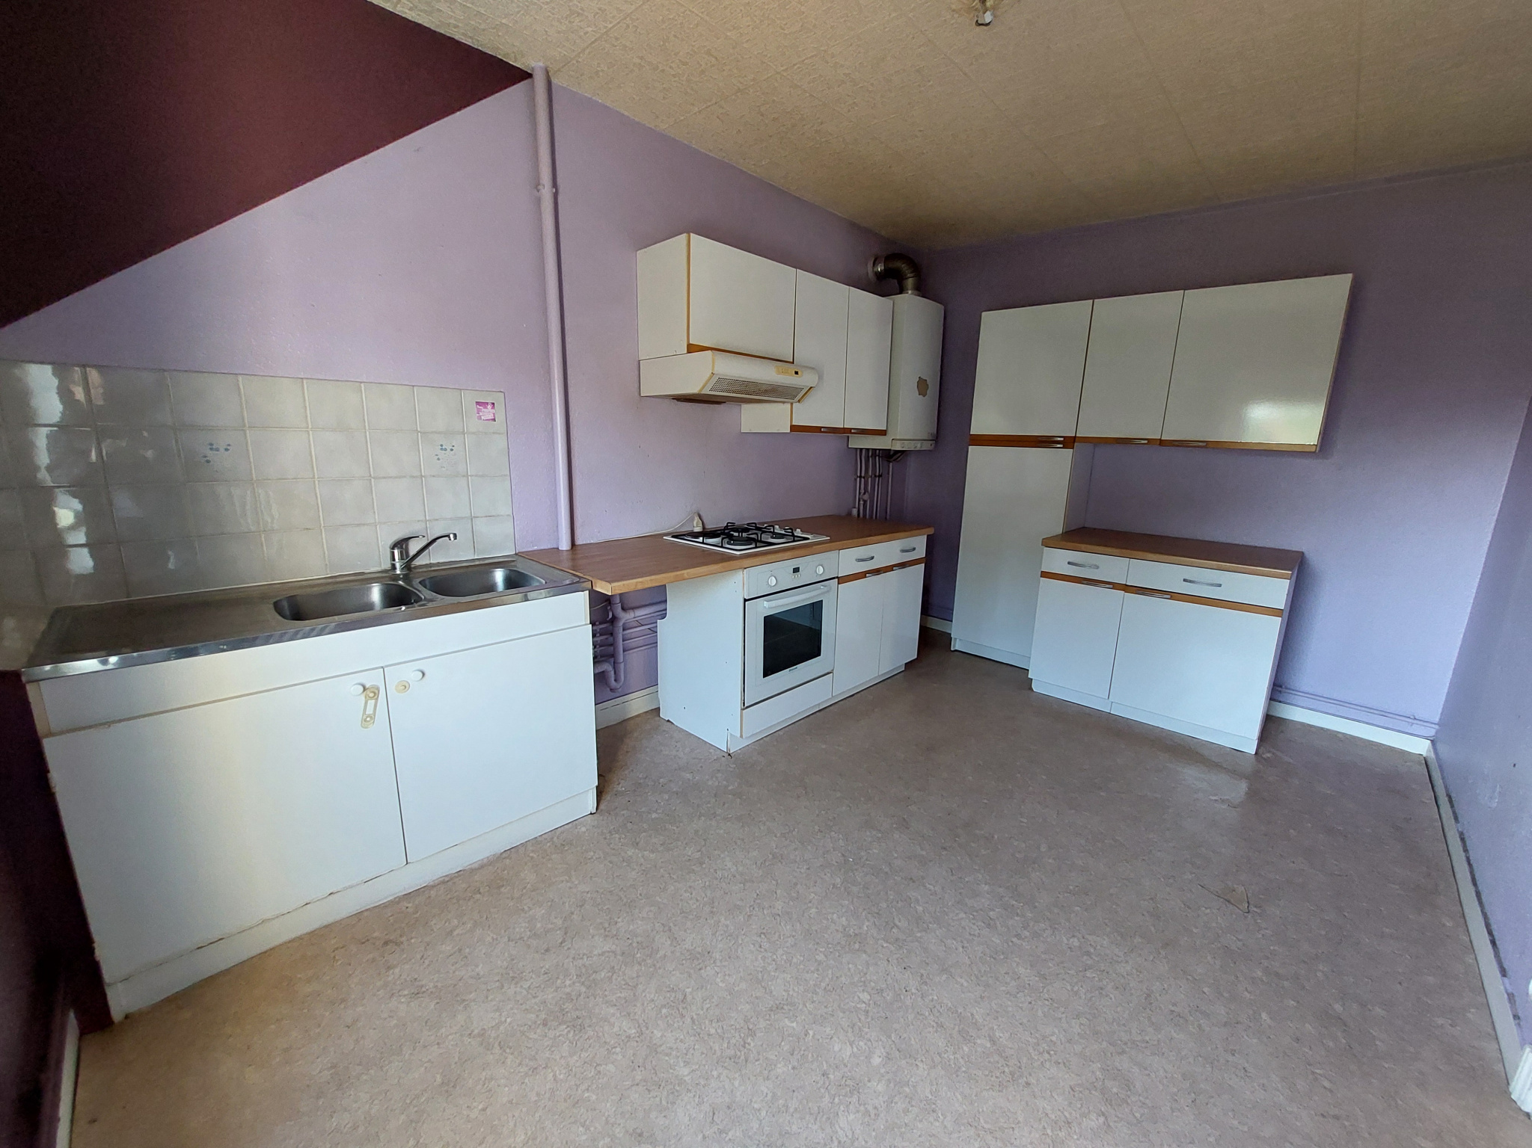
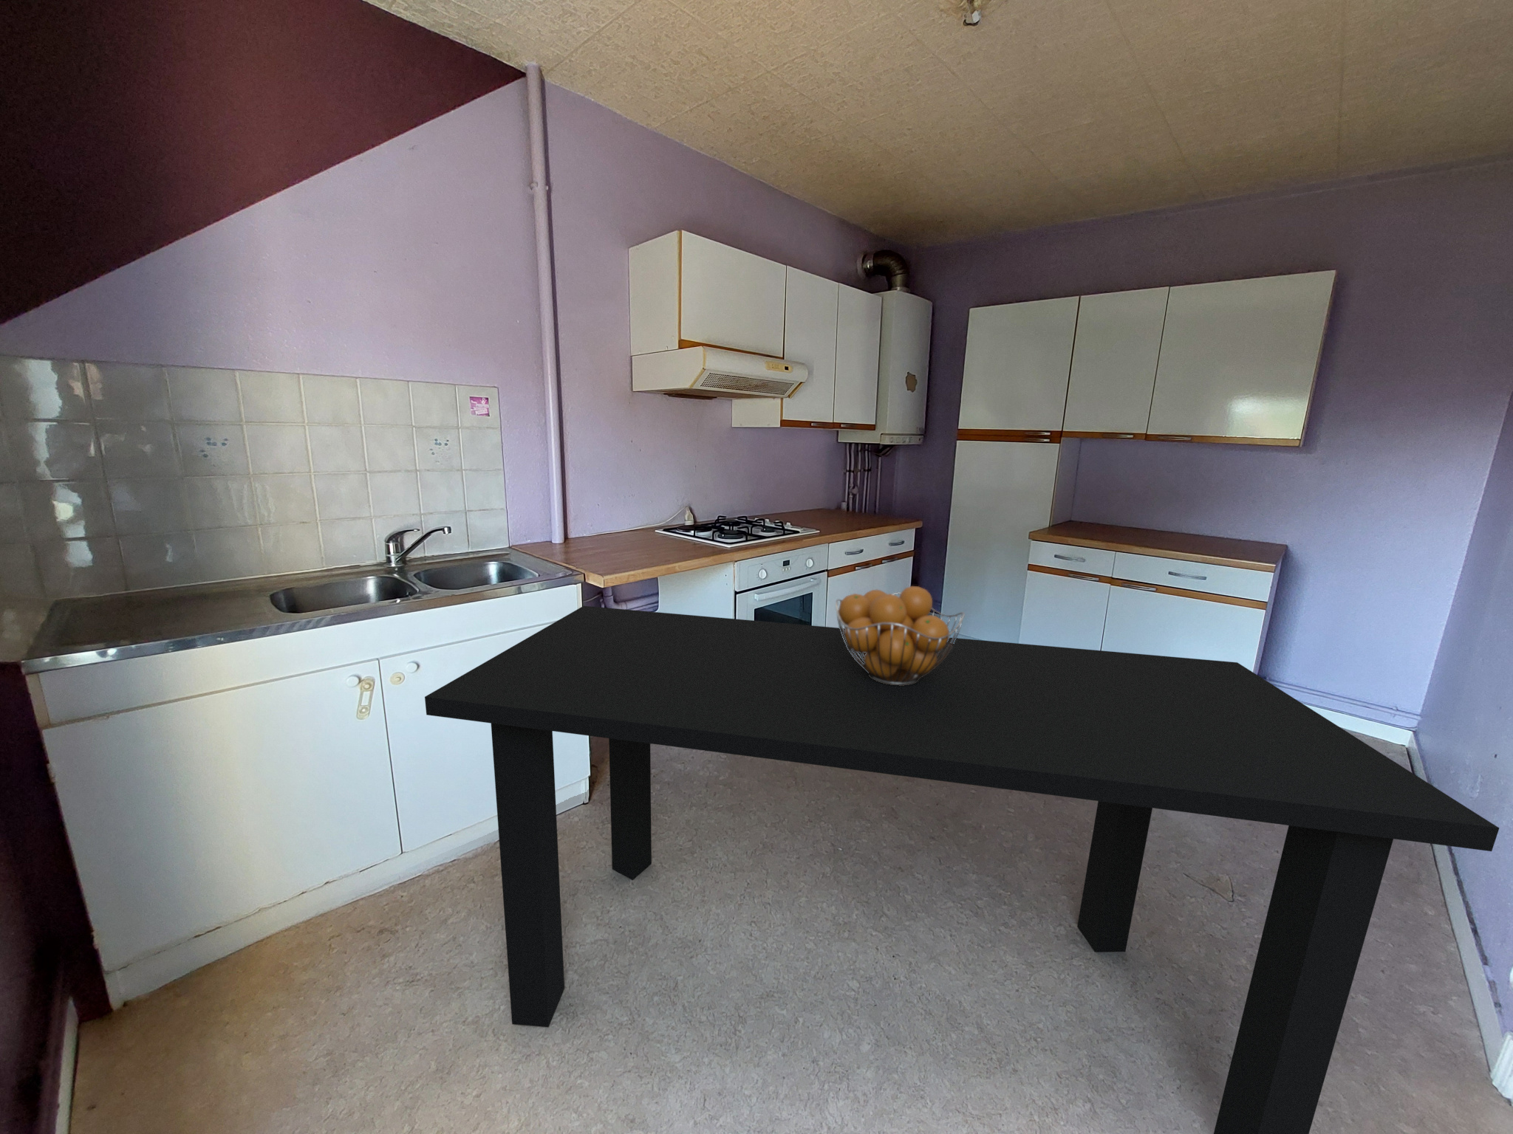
+ fruit basket (896, 633)
+ dining table (876, 772)
